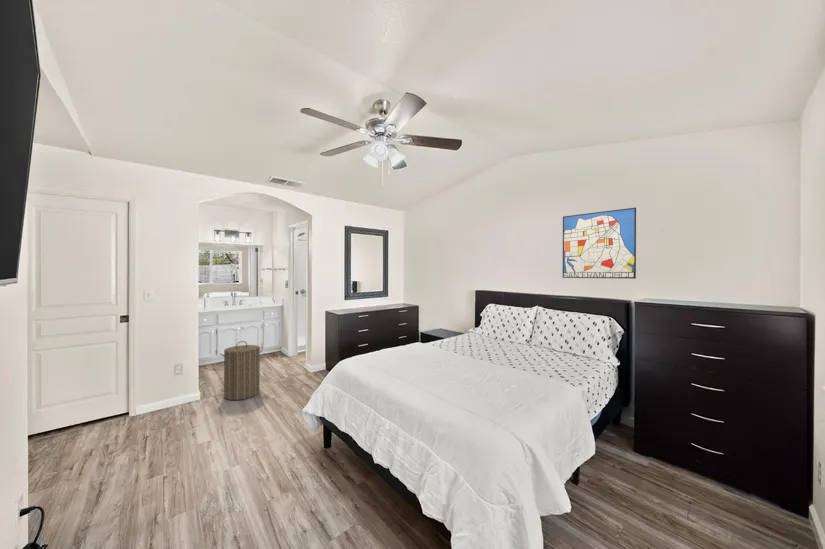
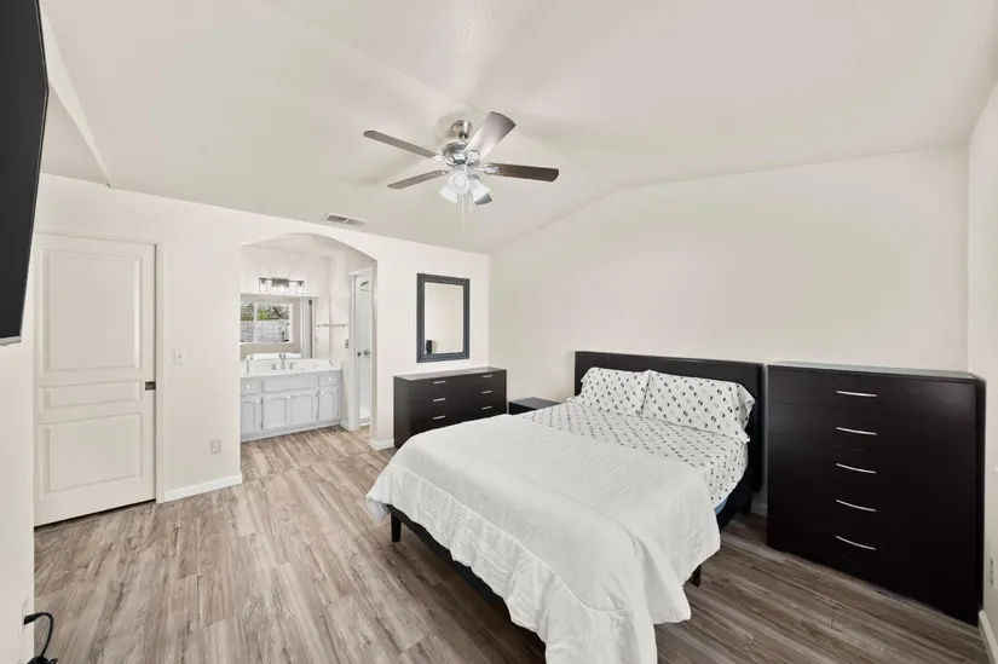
- laundry hamper (242, 367)
- wall art (596, 245)
